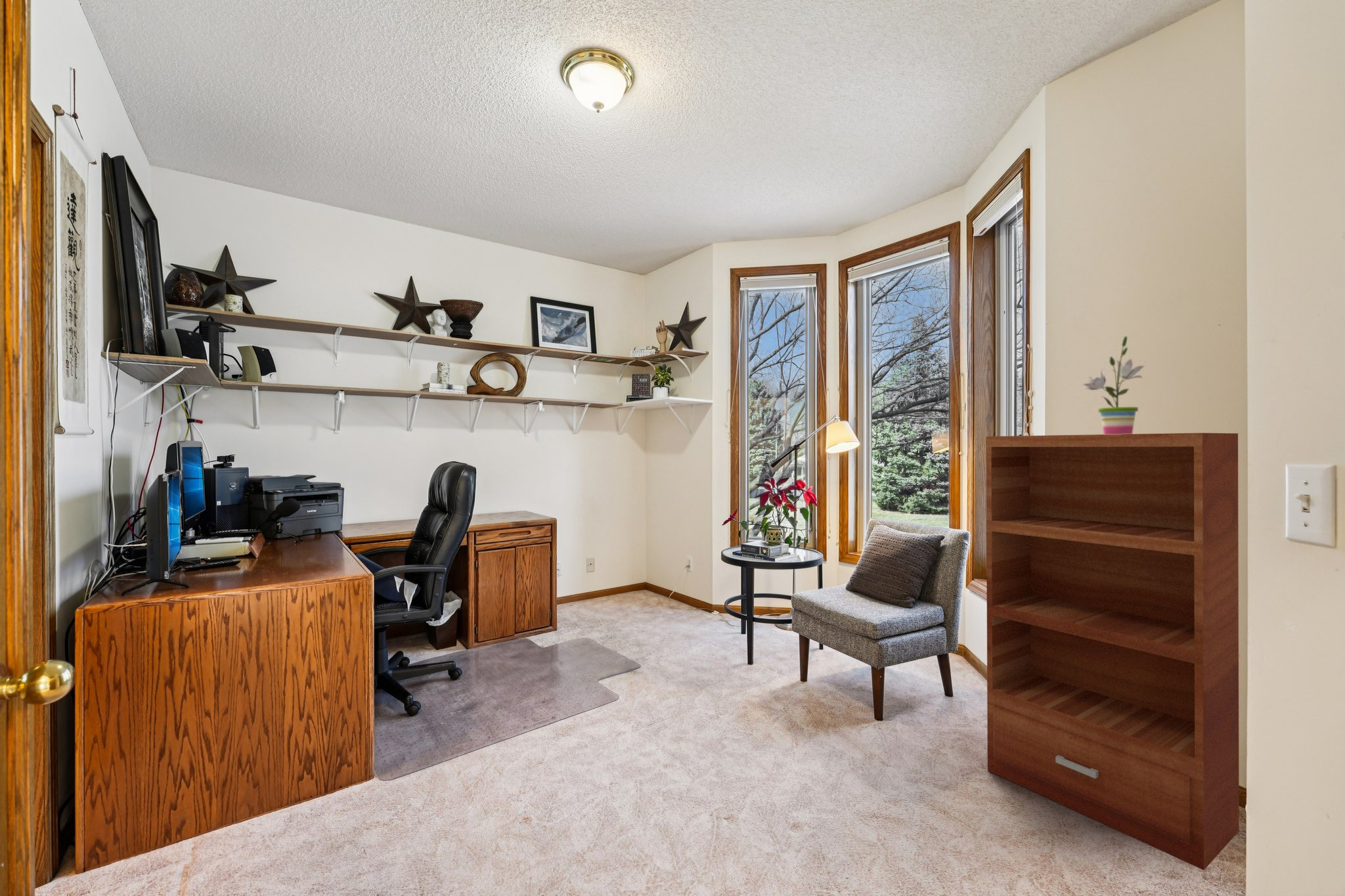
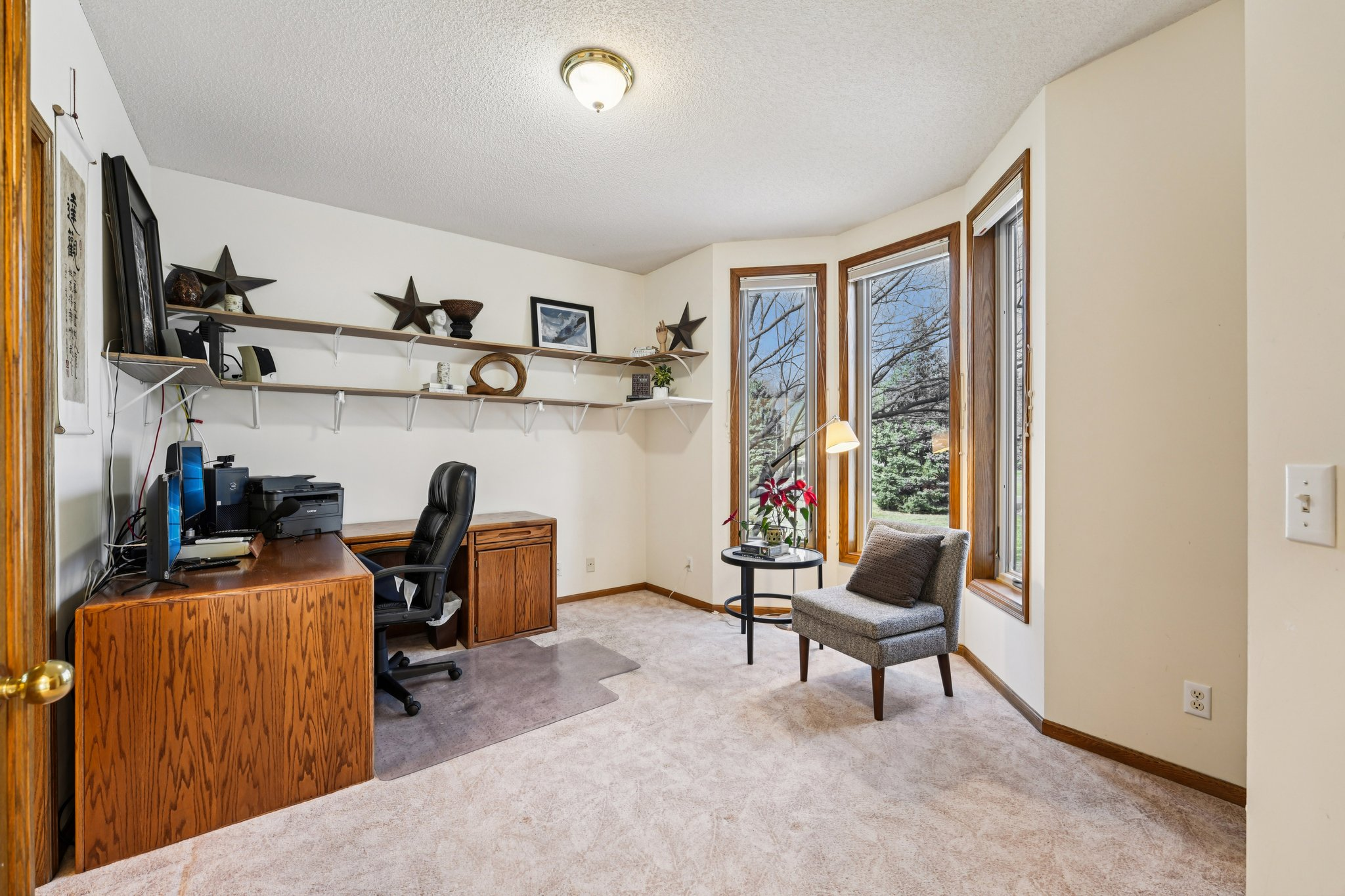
- potted plant (1111, 387)
- bookshelf (1099, 618)
